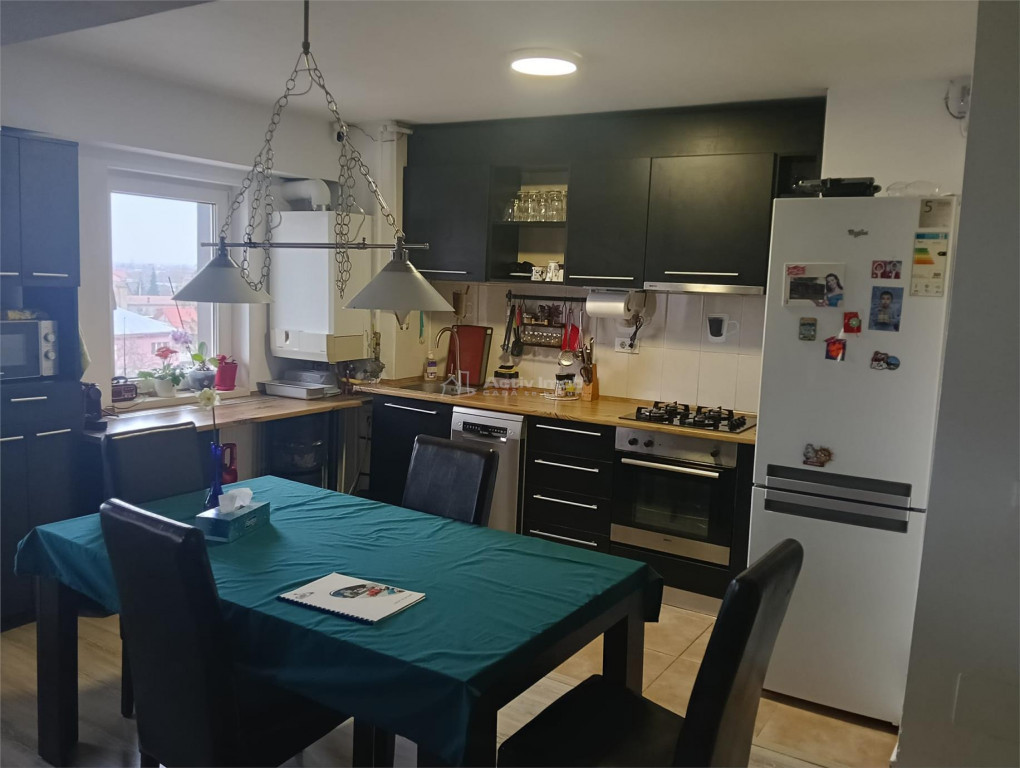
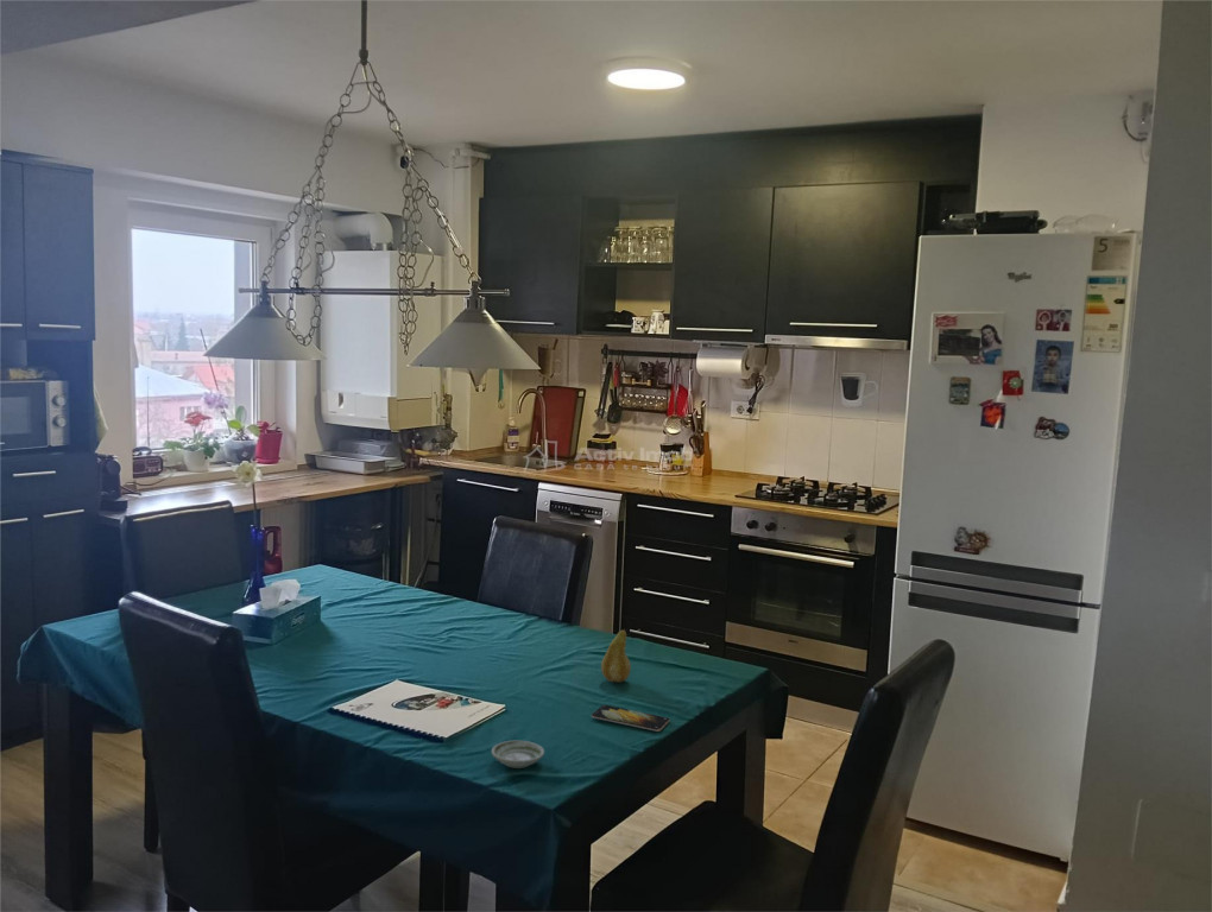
+ smartphone (630, 717)
+ fruit (616, 656)
+ saucer (517, 755)
